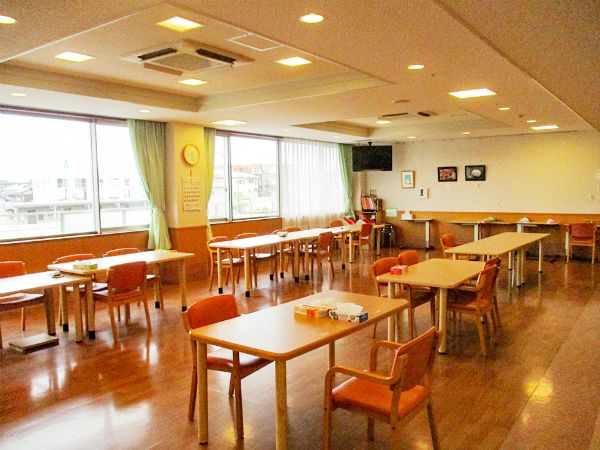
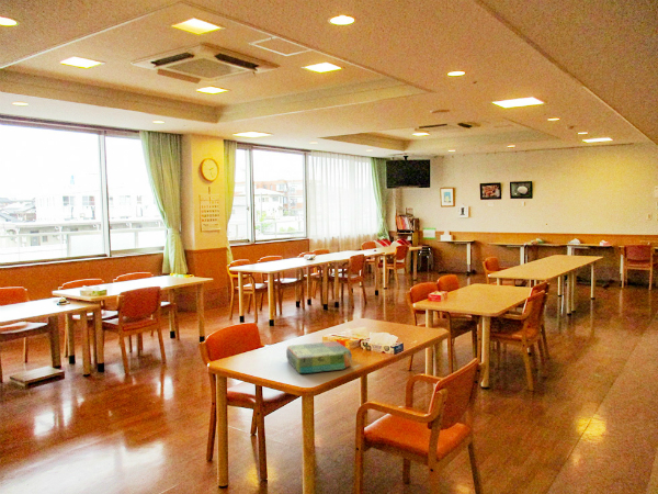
+ board game (319, 356)
